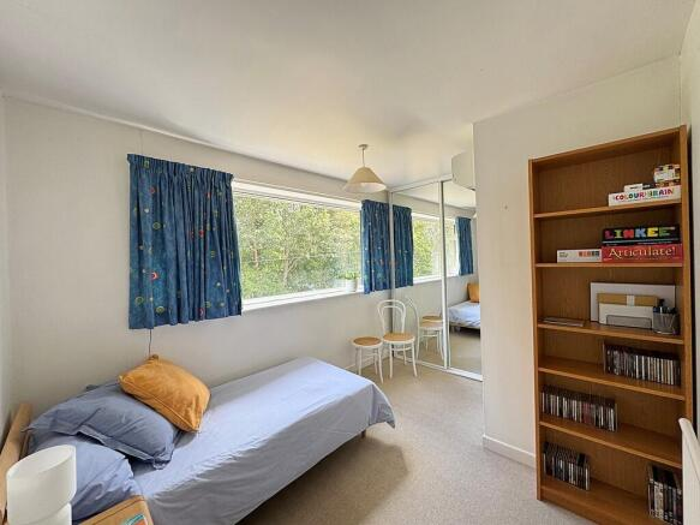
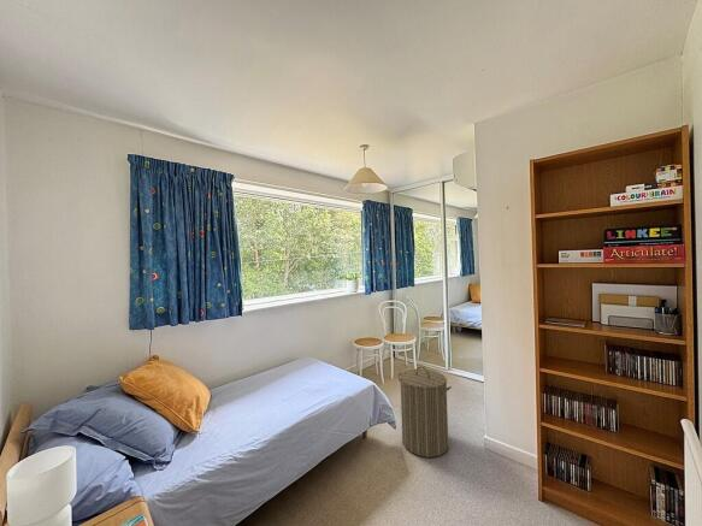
+ laundry hamper (424, 404)
